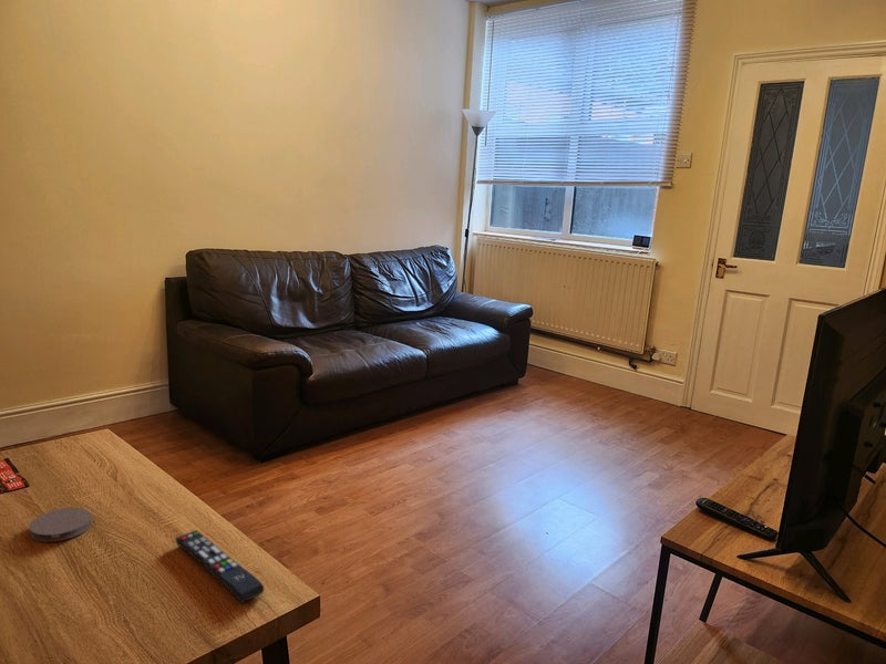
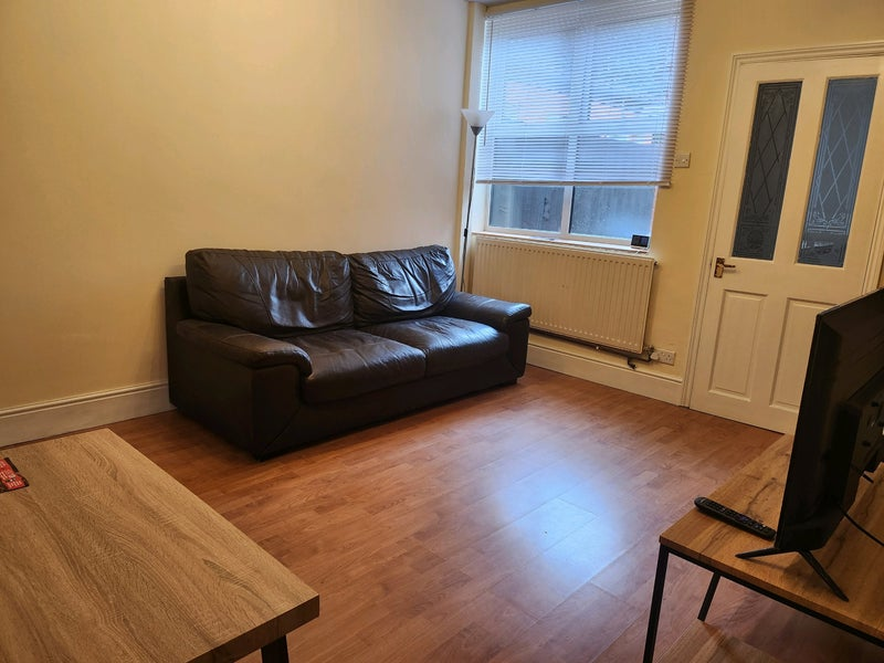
- remote control (217, 562)
- coaster (61, 523)
